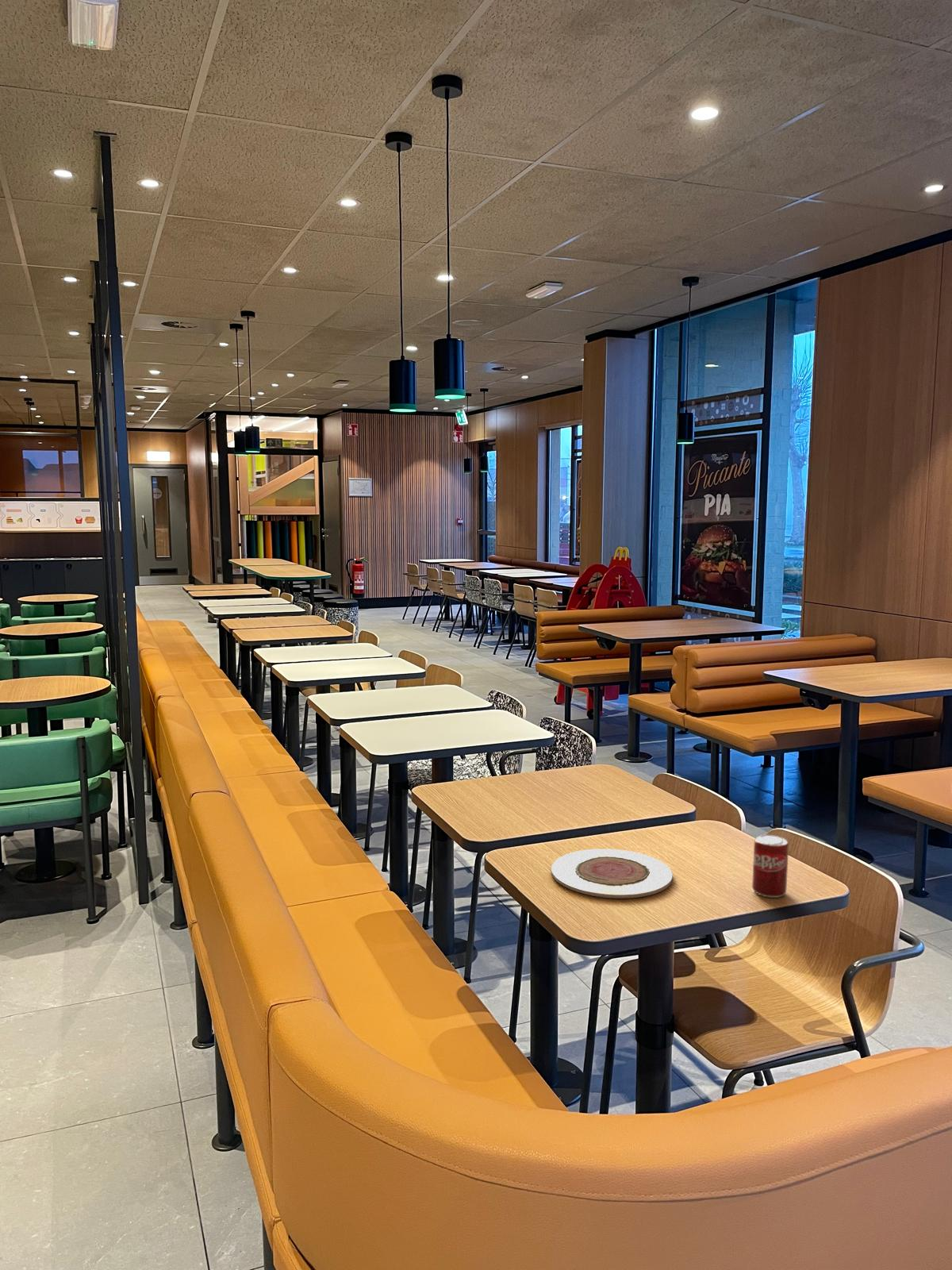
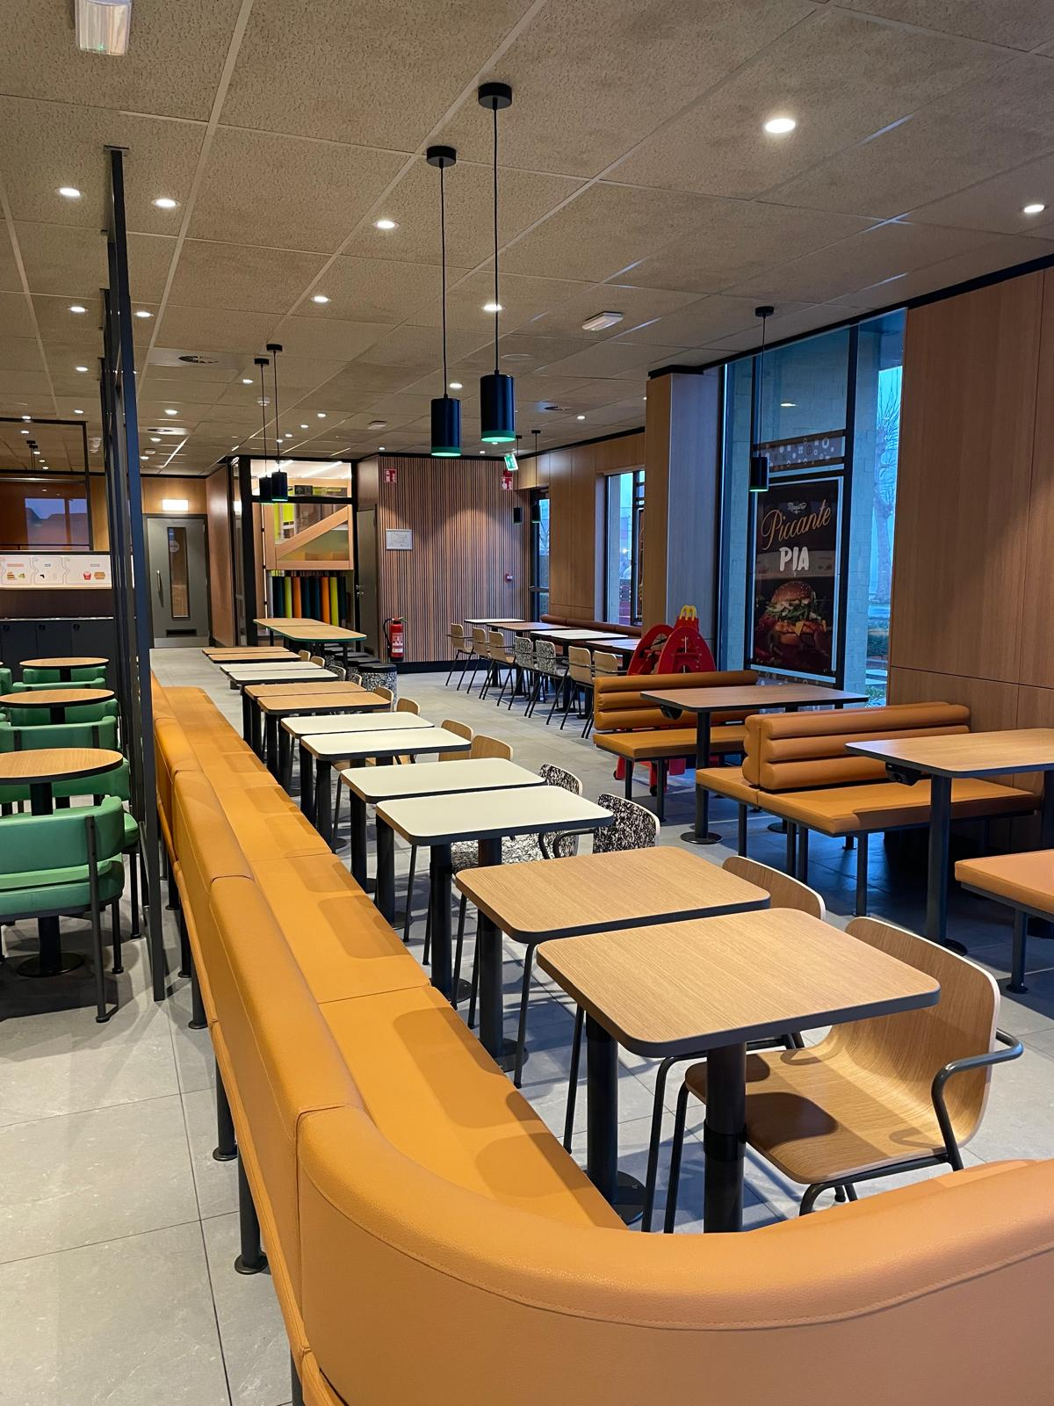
- soda can (770, 866)
- plate (611, 871)
